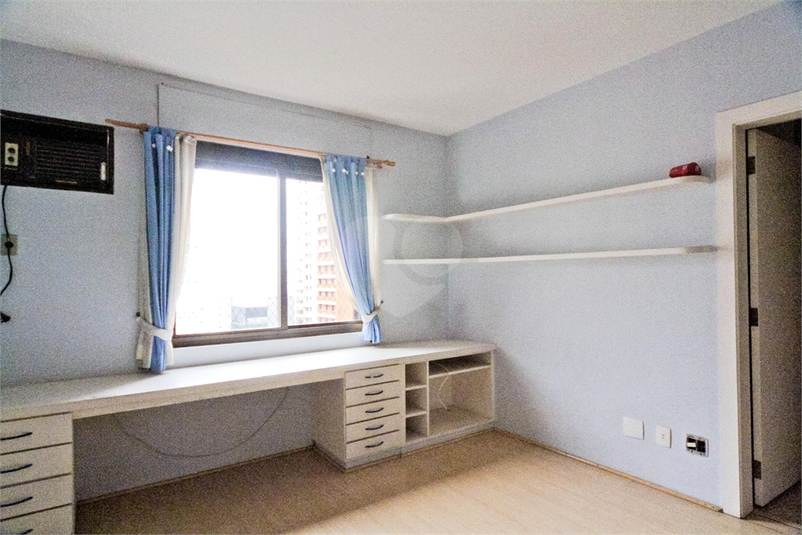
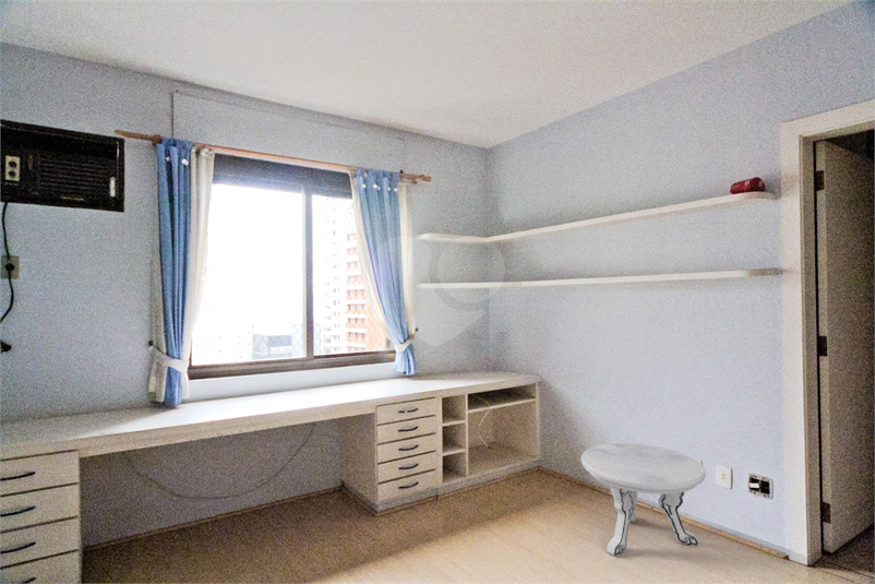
+ side table (636, 499)
